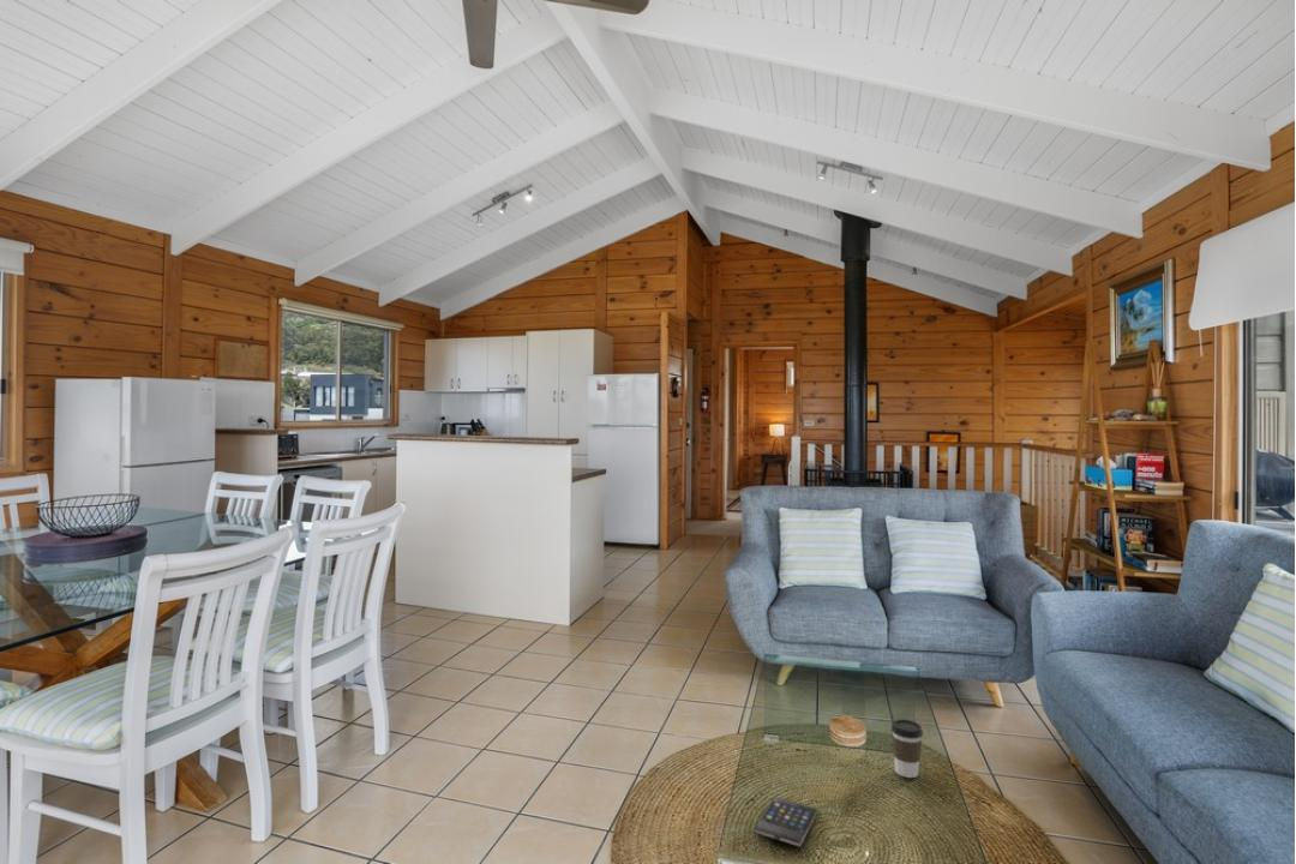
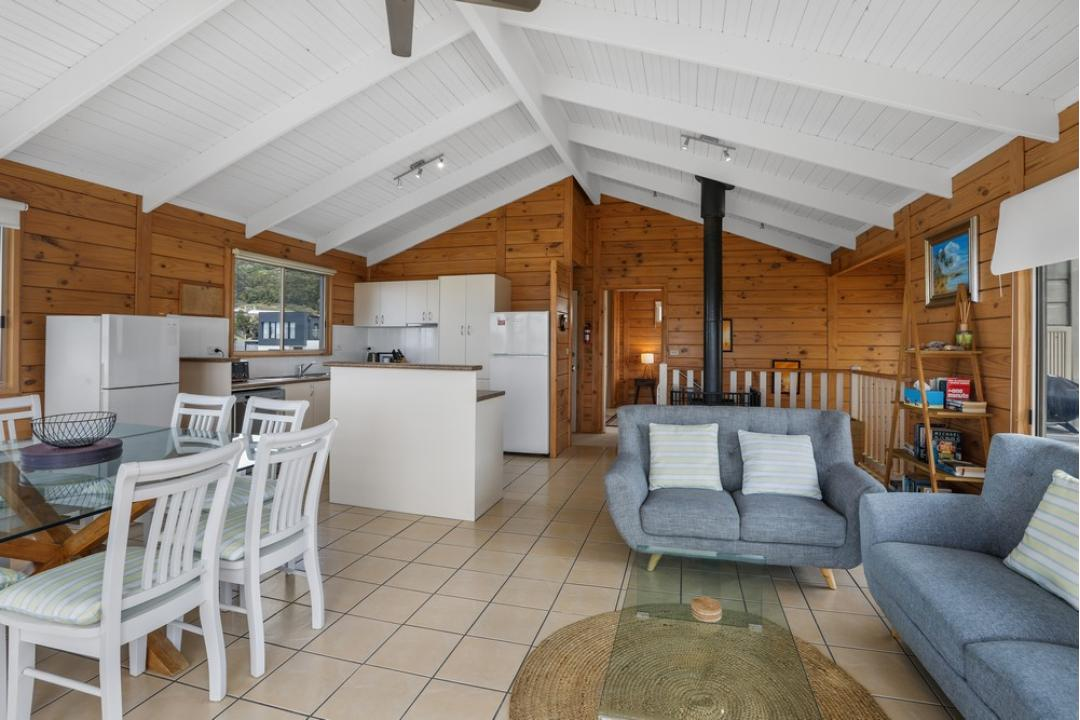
- smartphone (786, 820)
- coffee cup (906, 748)
